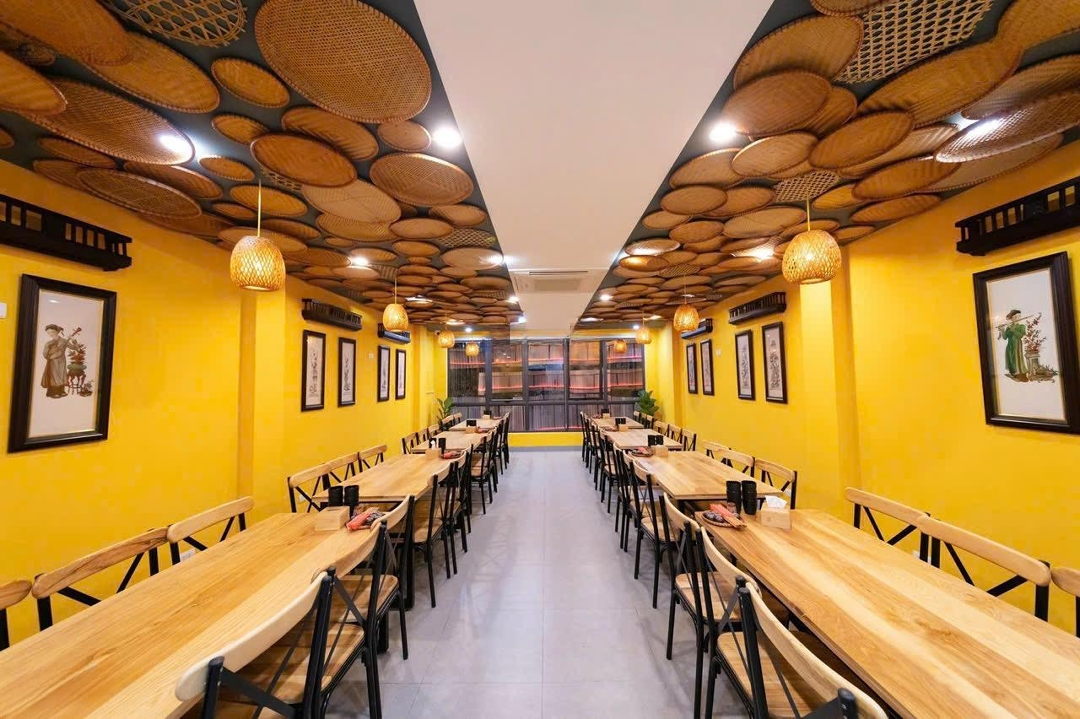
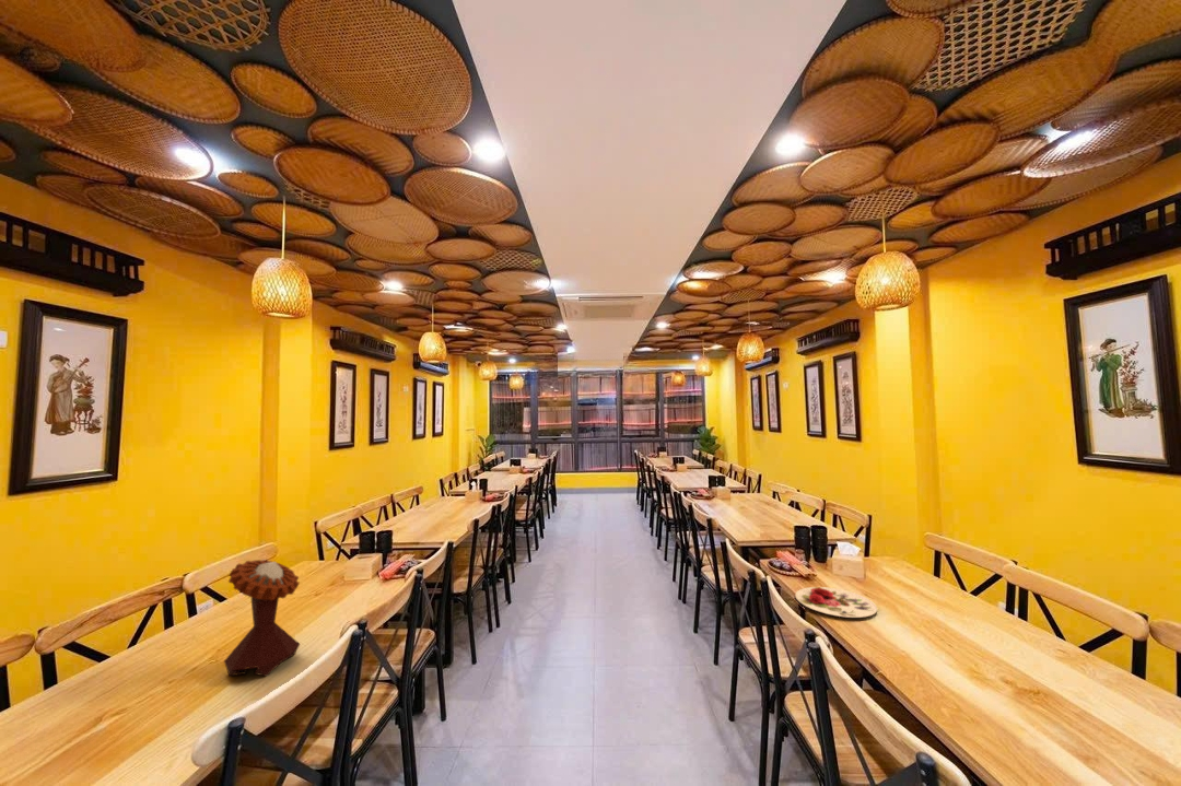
+ plate (834, 600)
+ mushroom (264, 613)
